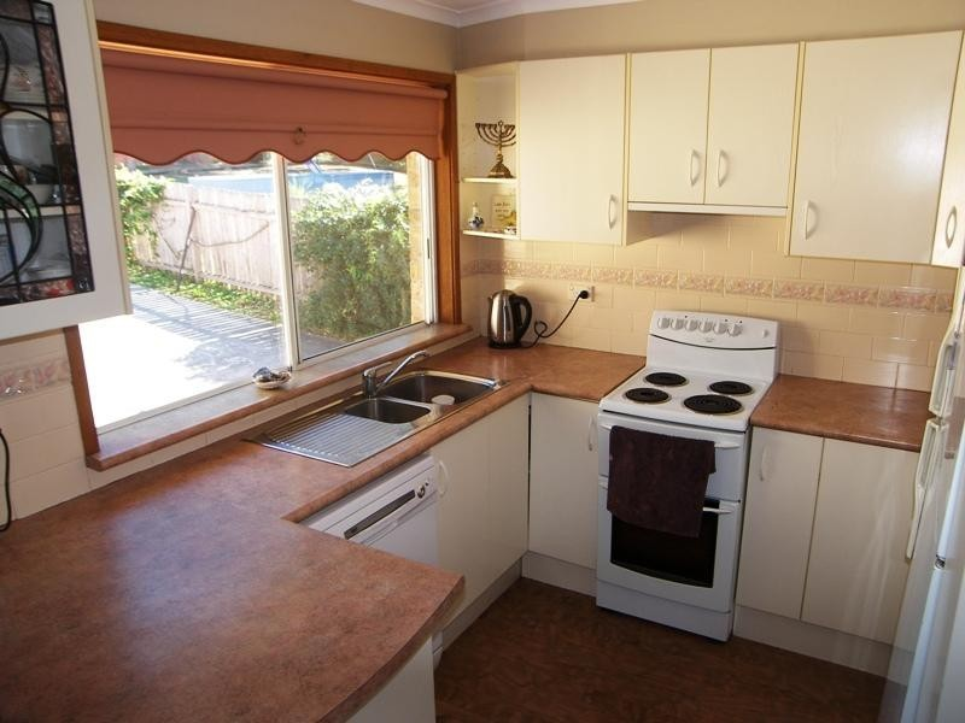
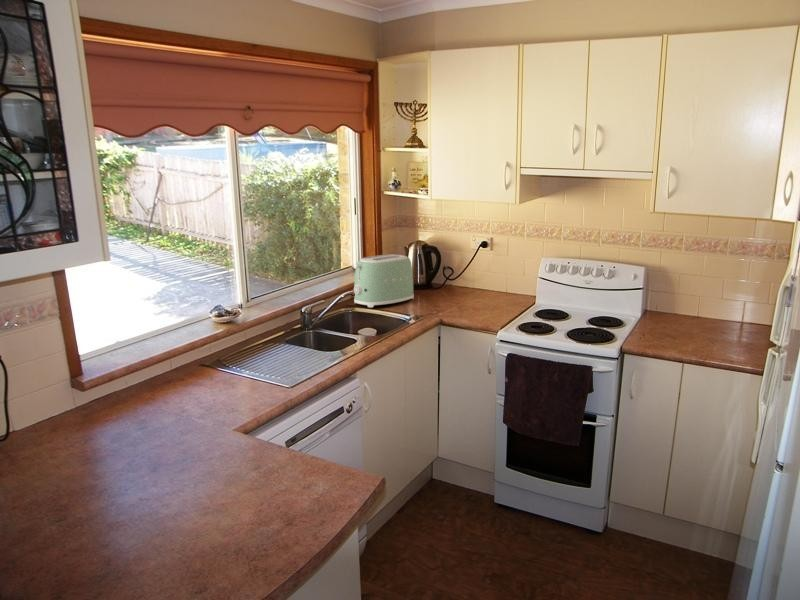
+ toaster (384, 278)
